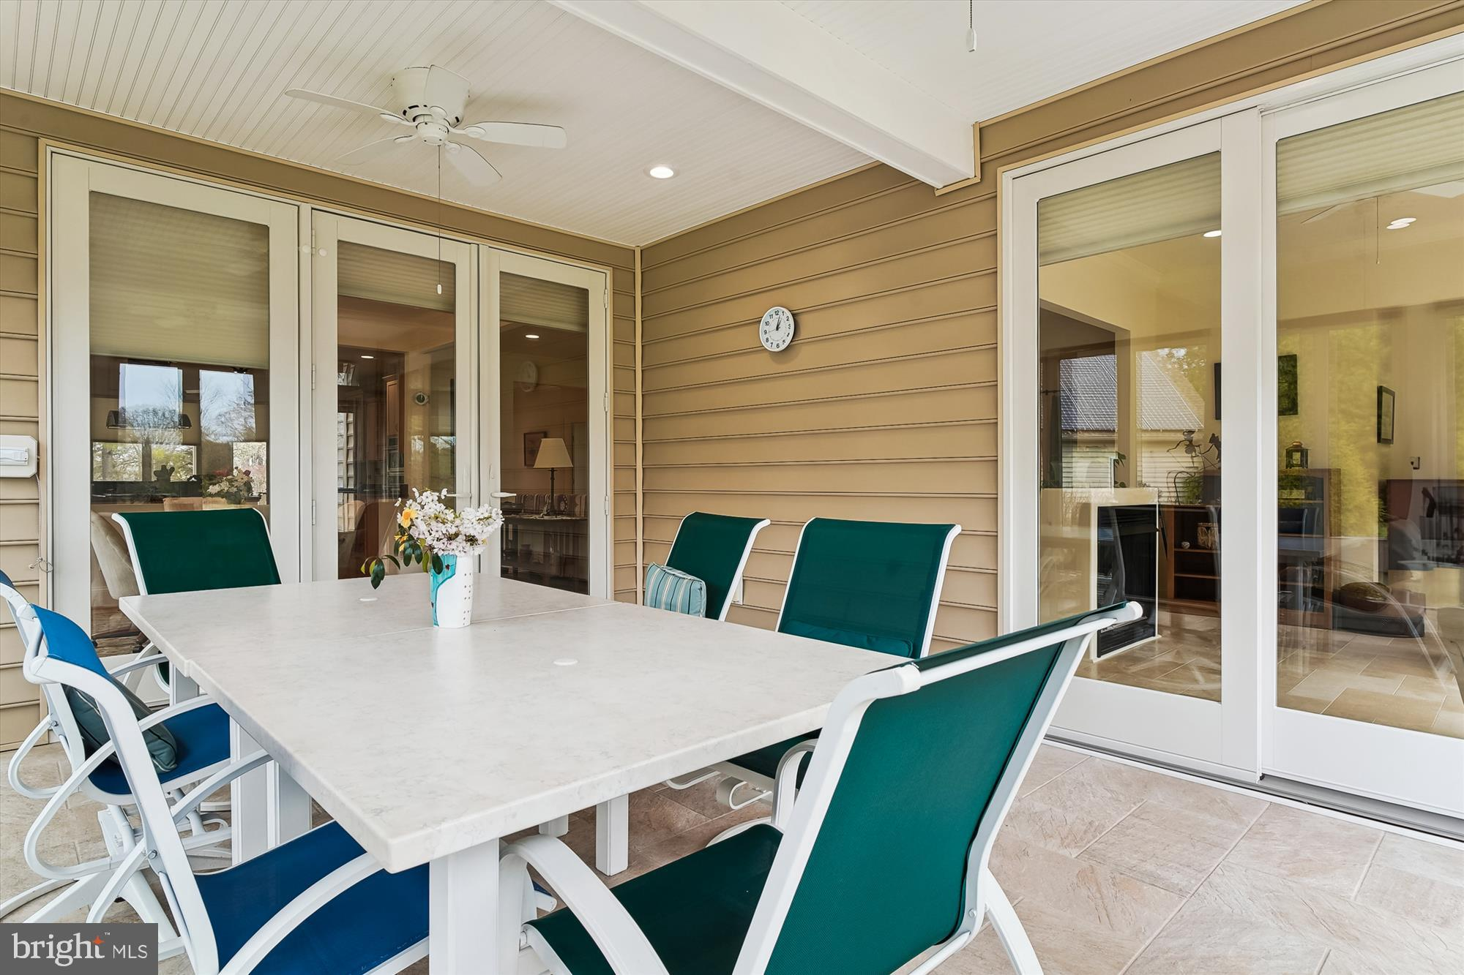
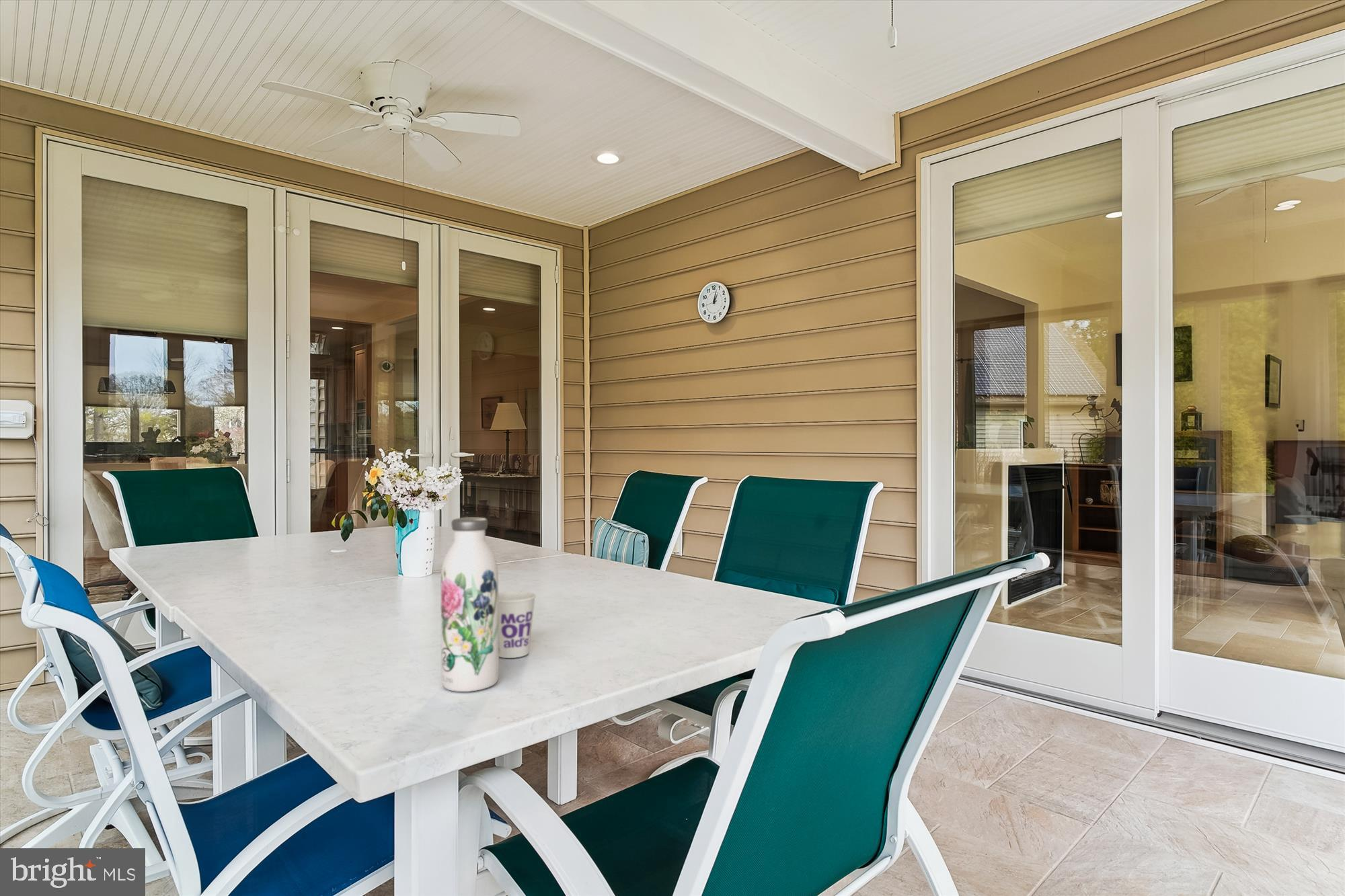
+ water bottle (469, 600)
+ cup (512, 624)
